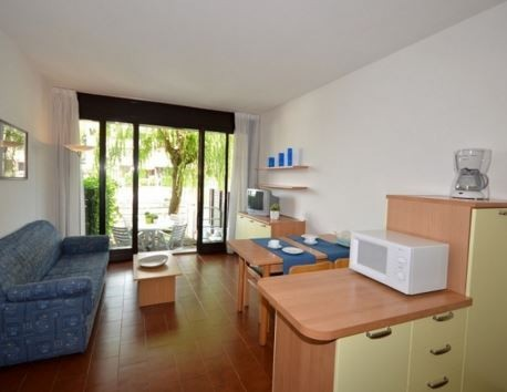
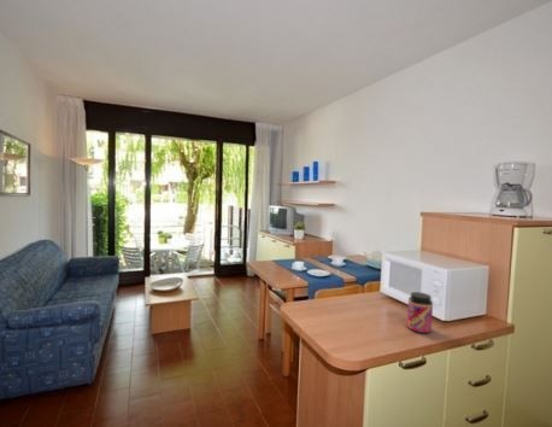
+ jar (419, 311)
